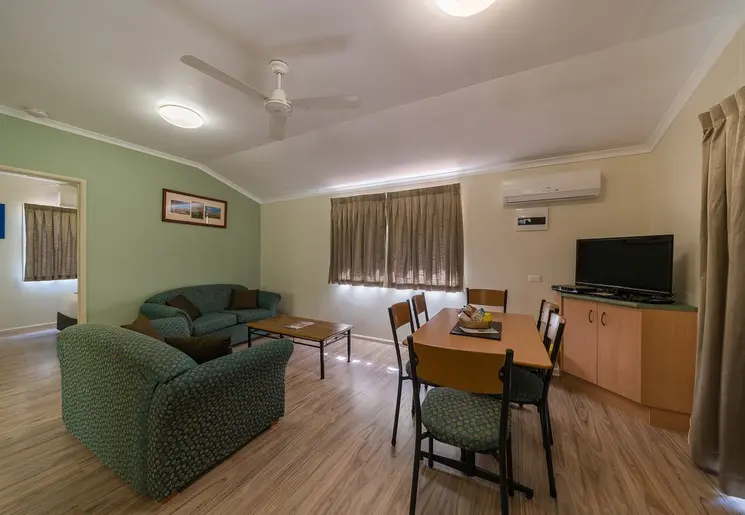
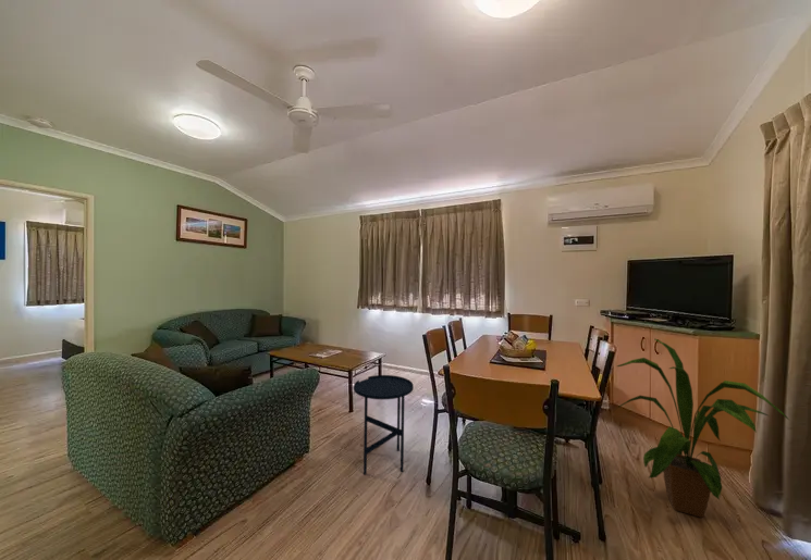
+ side table (382, 422)
+ house plant (689, 433)
